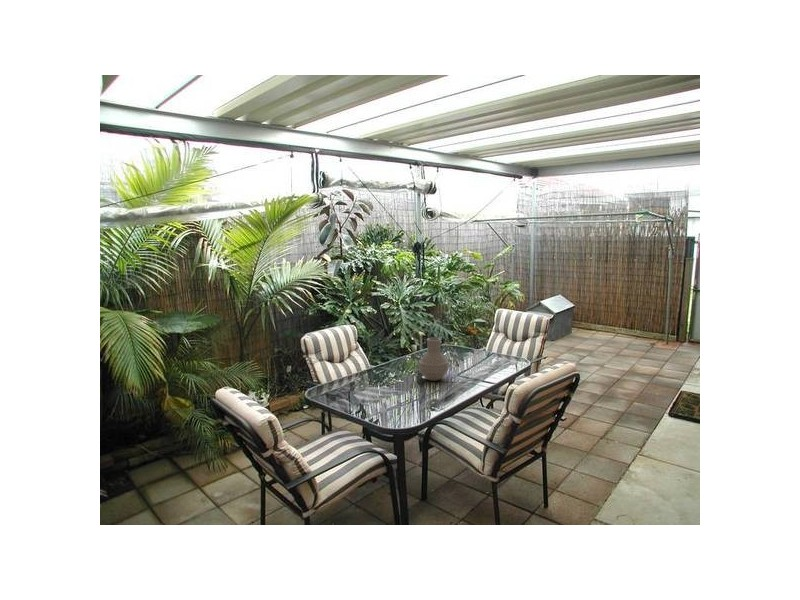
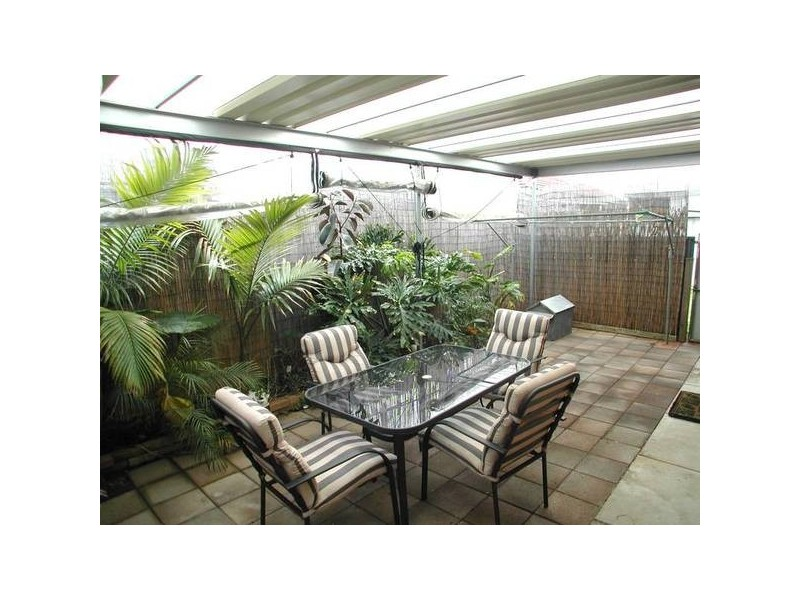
- vase (433, 359)
